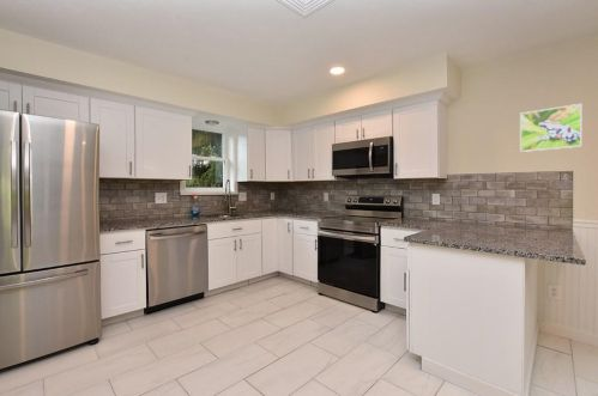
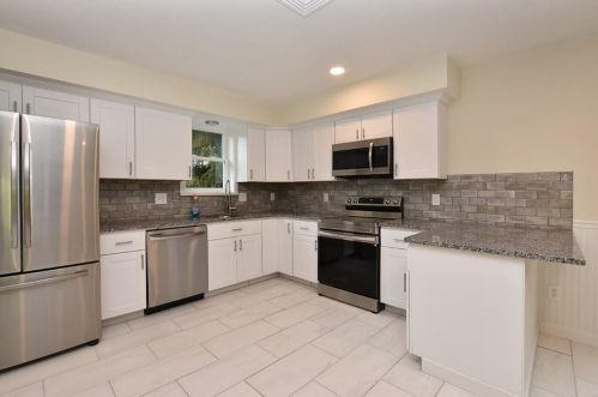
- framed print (549, 128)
